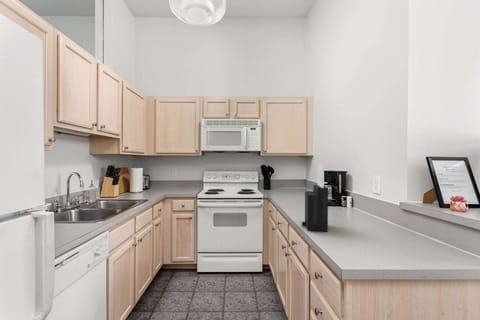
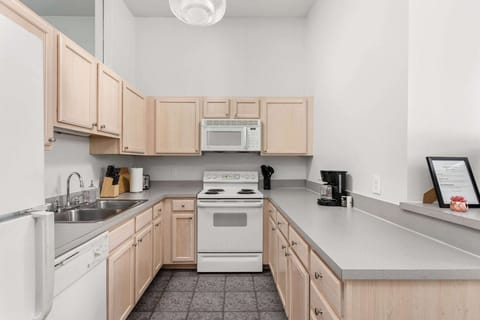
- knife block (313, 196)
